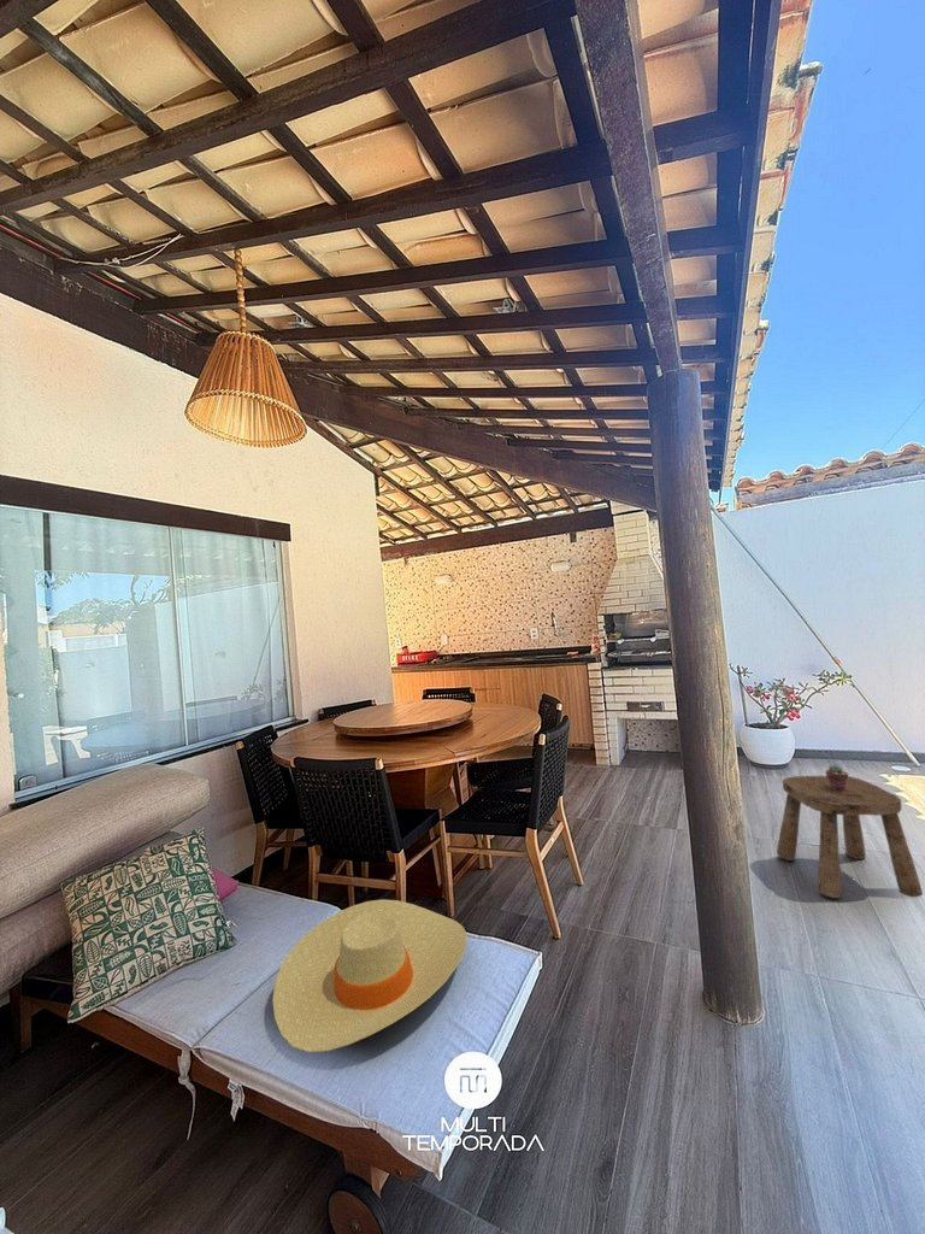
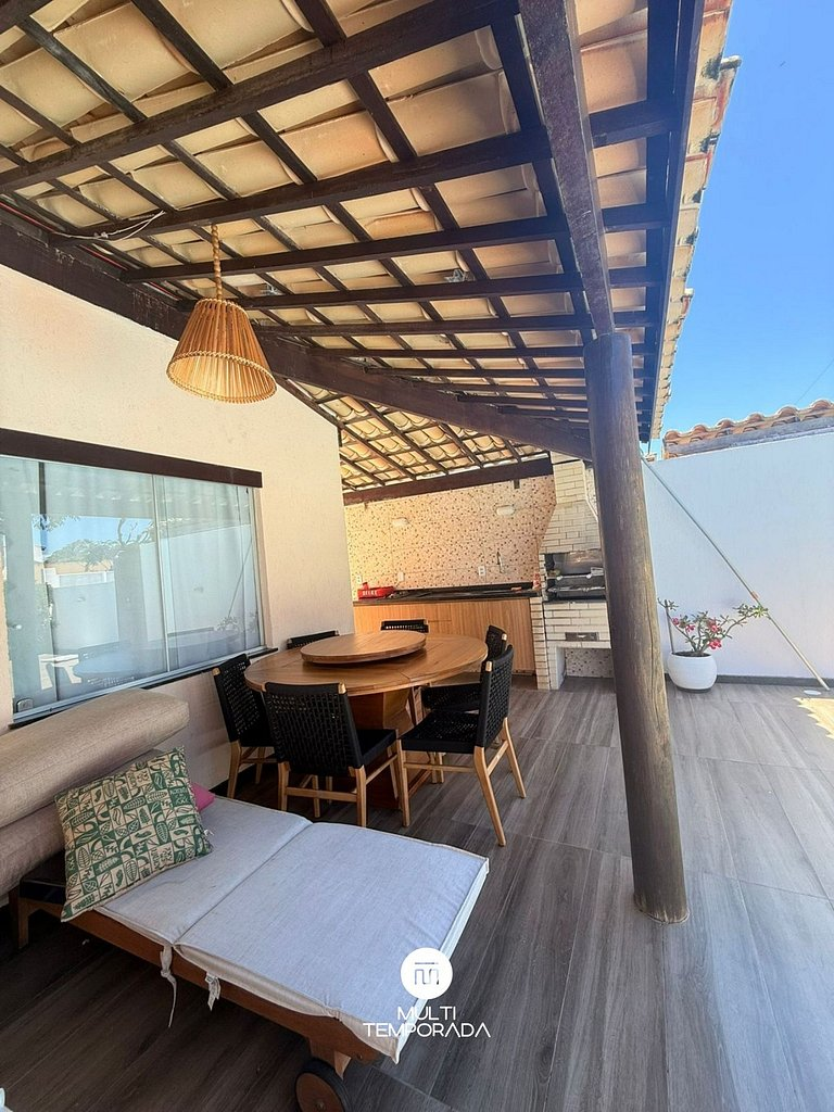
- stool (843, 830)
- straw hat (378, 951)
- potted succulent (836, 776)
